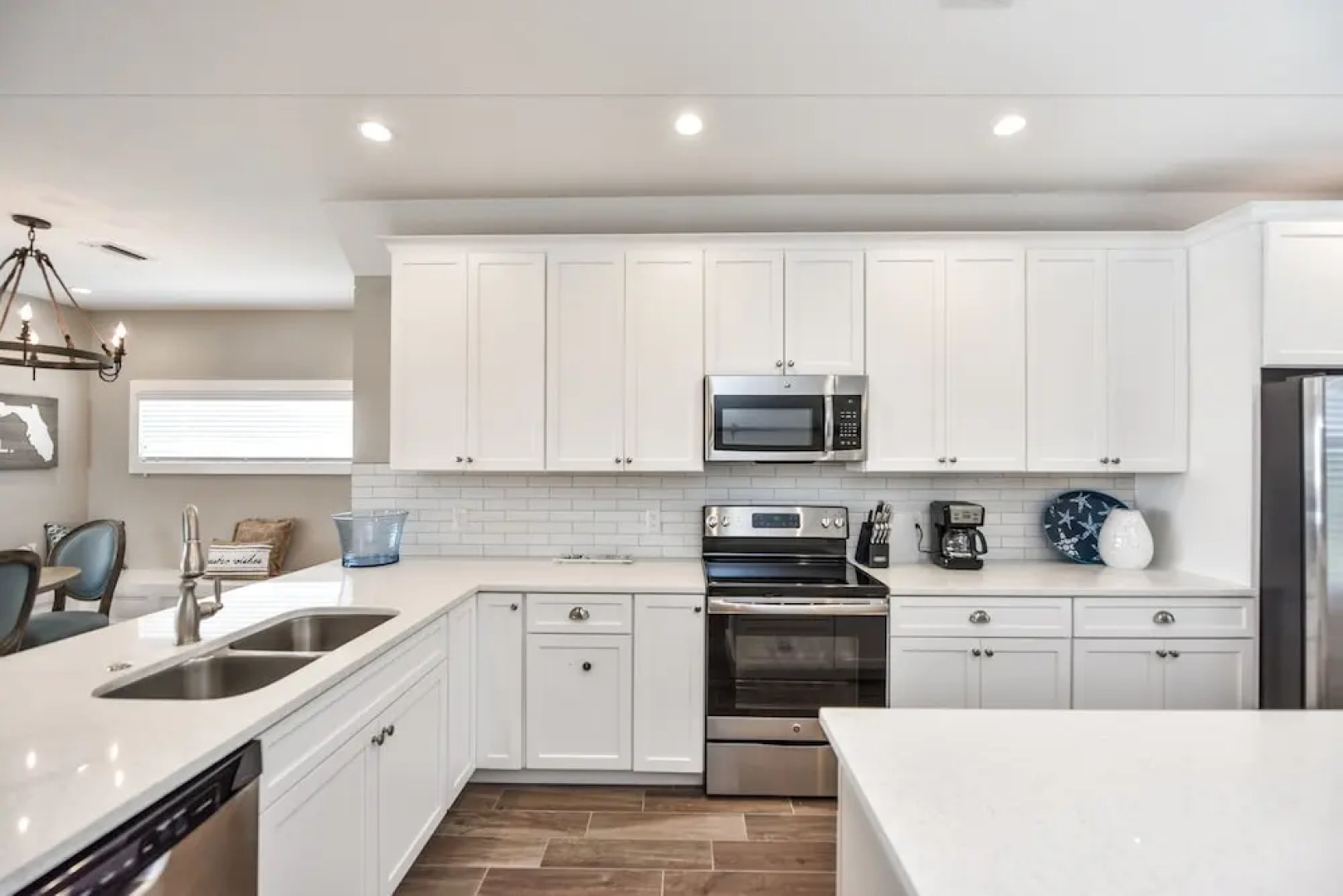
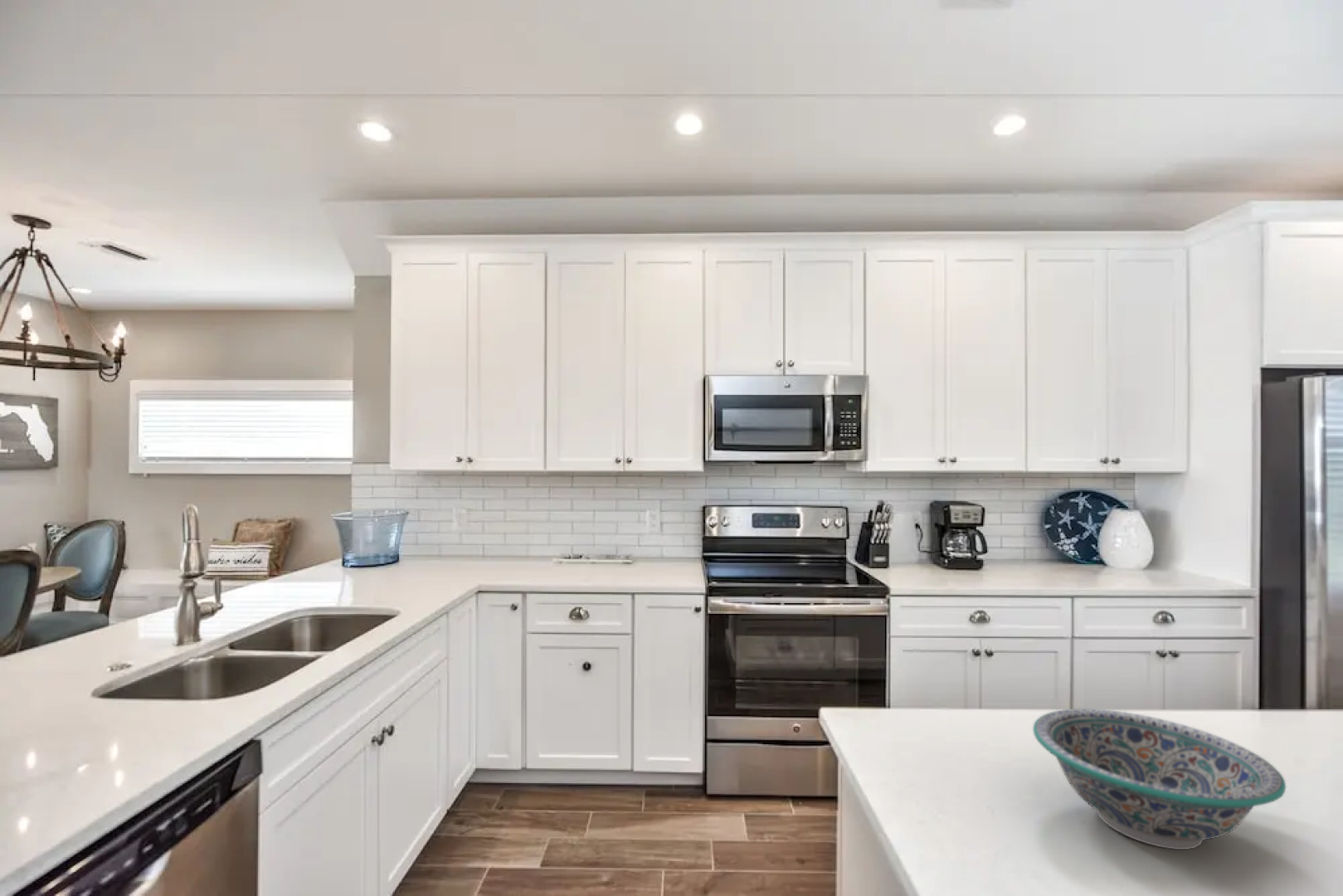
+ decorative bowl (1147, 786)
